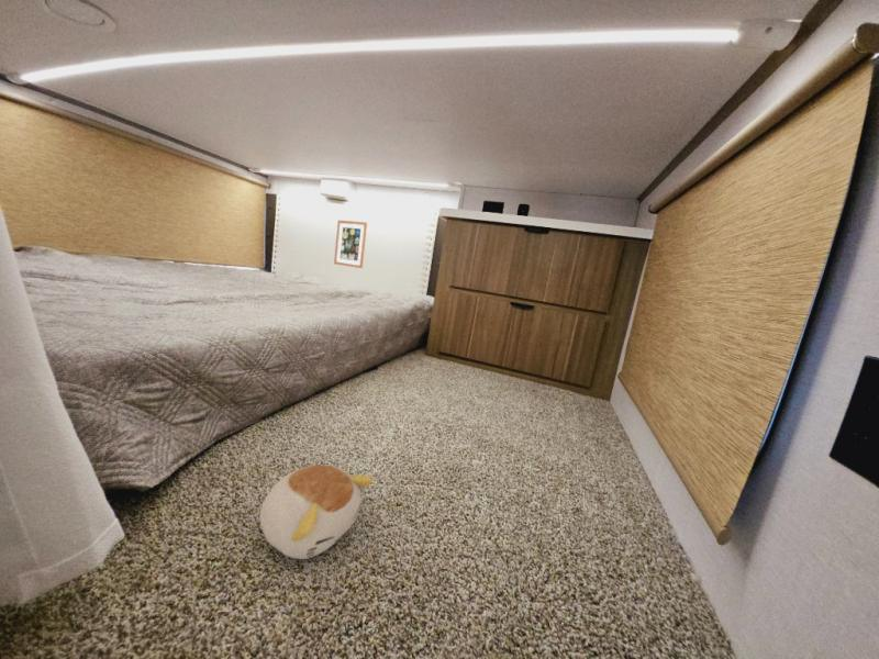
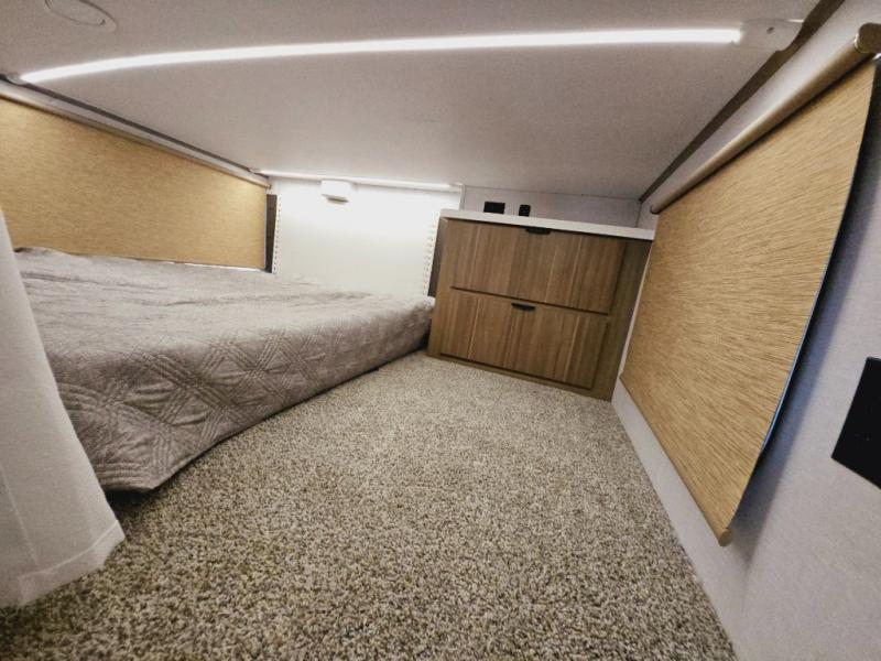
- wall art (349, 244)
- plush toy (307, 498)
